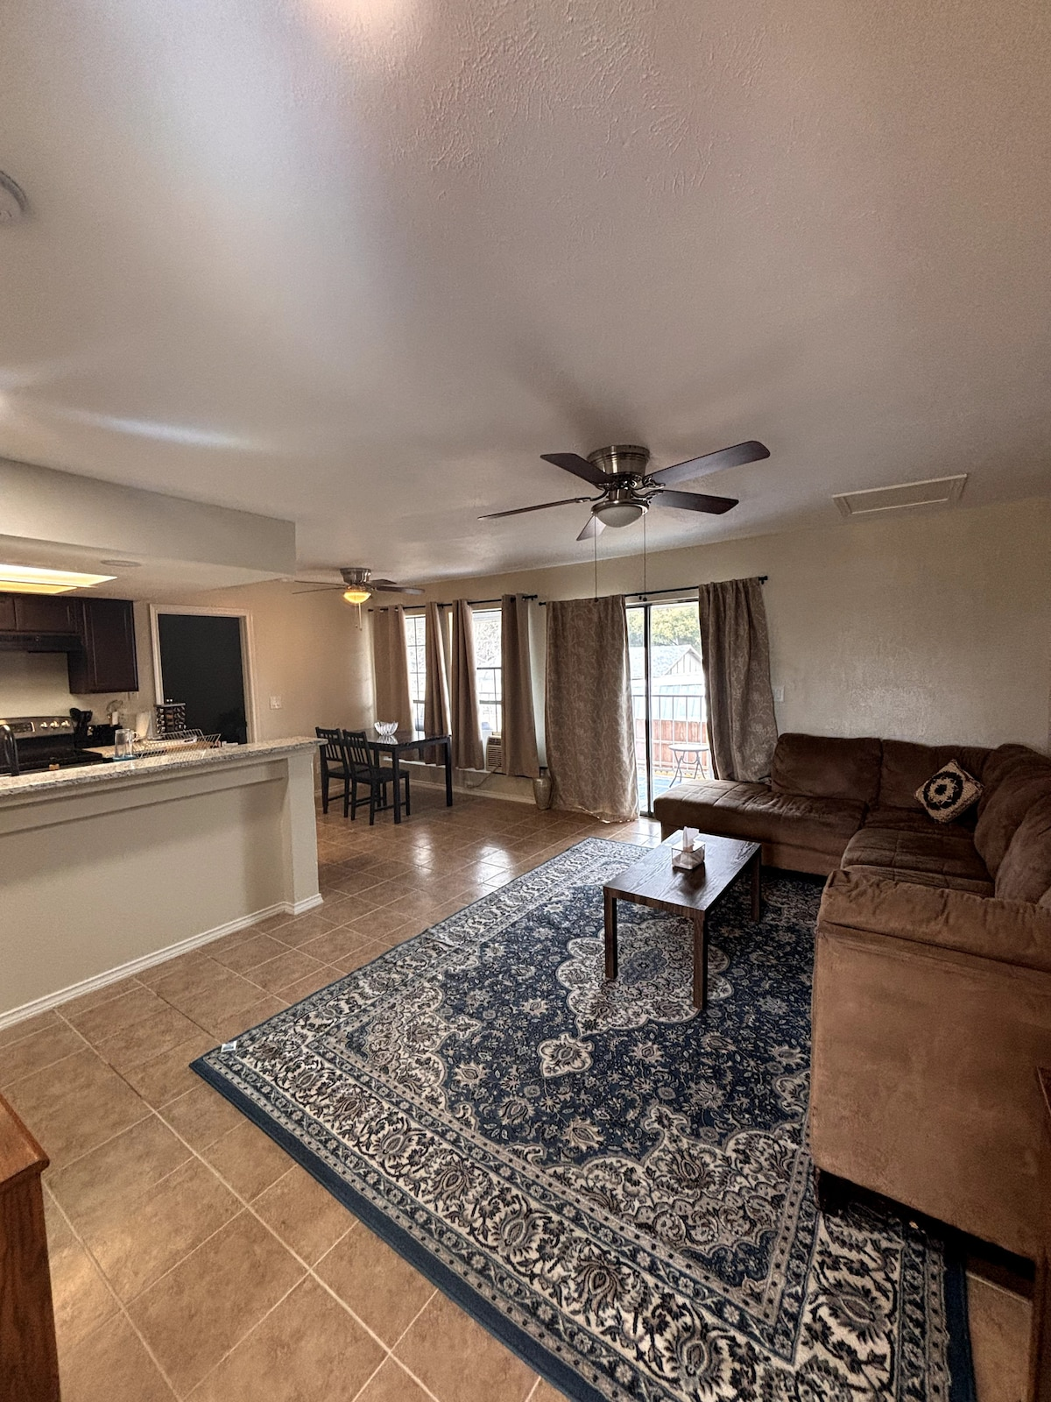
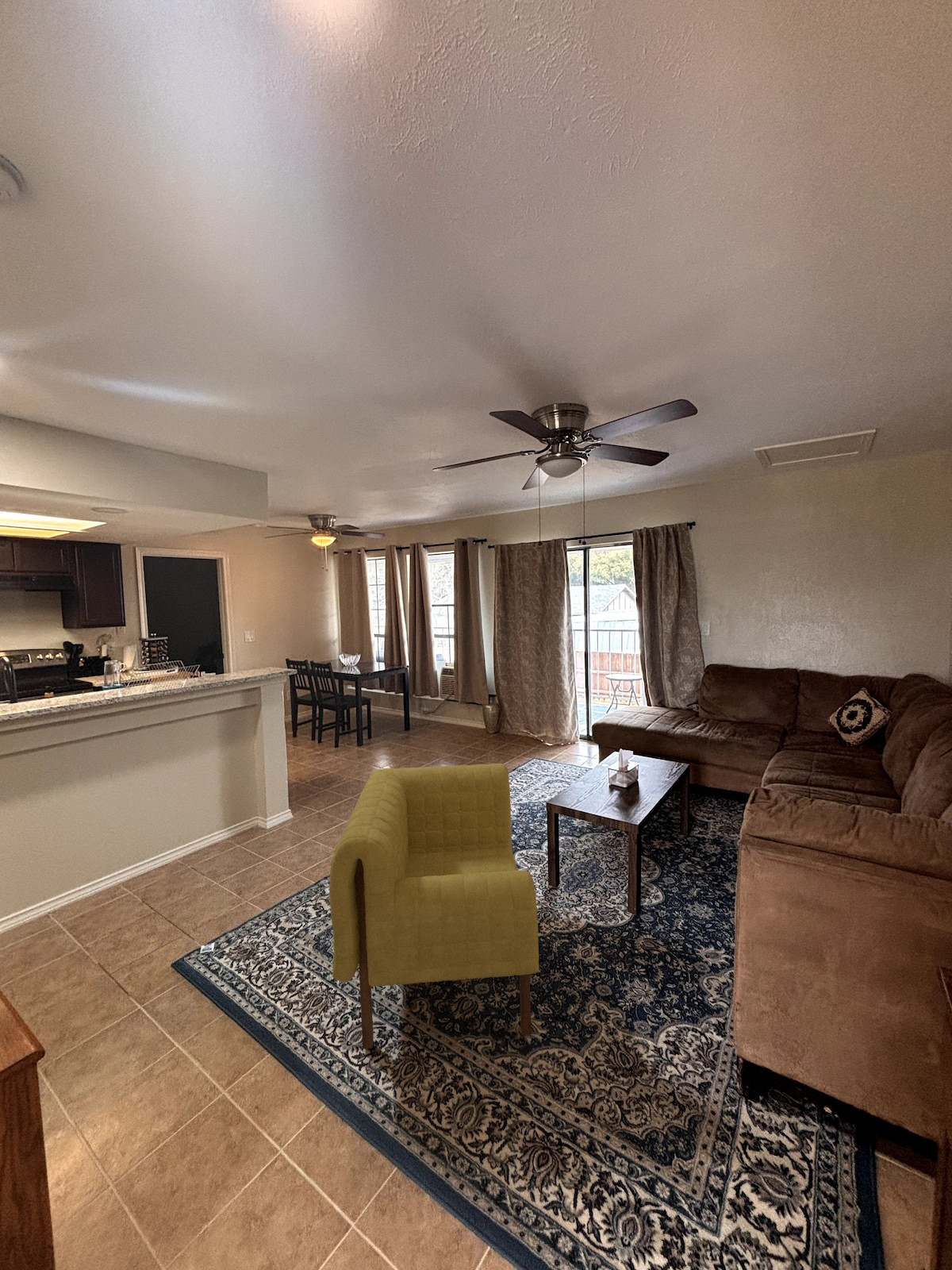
+ armchair (437, 881)
